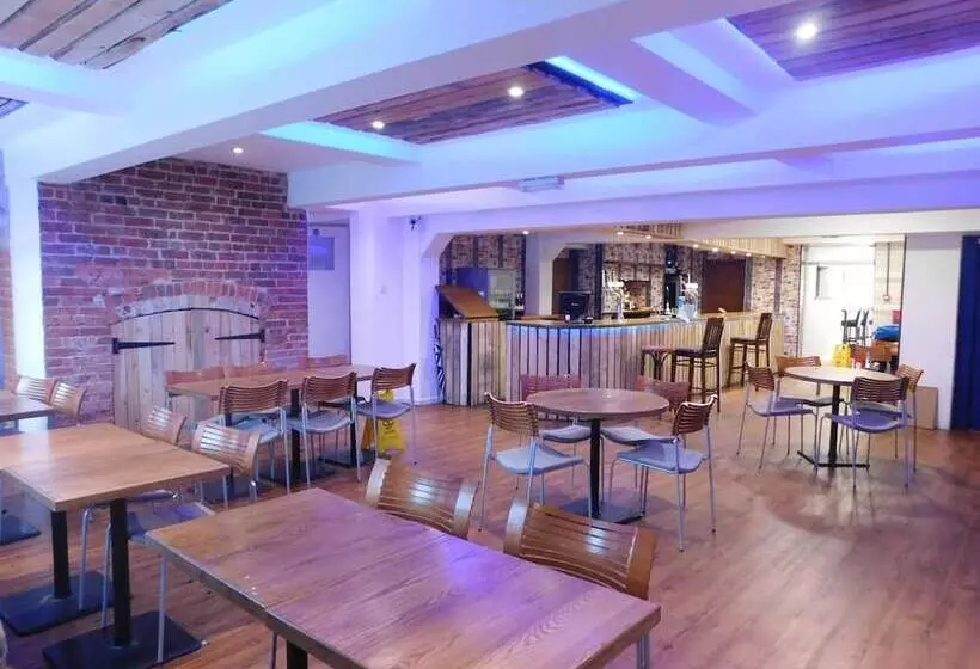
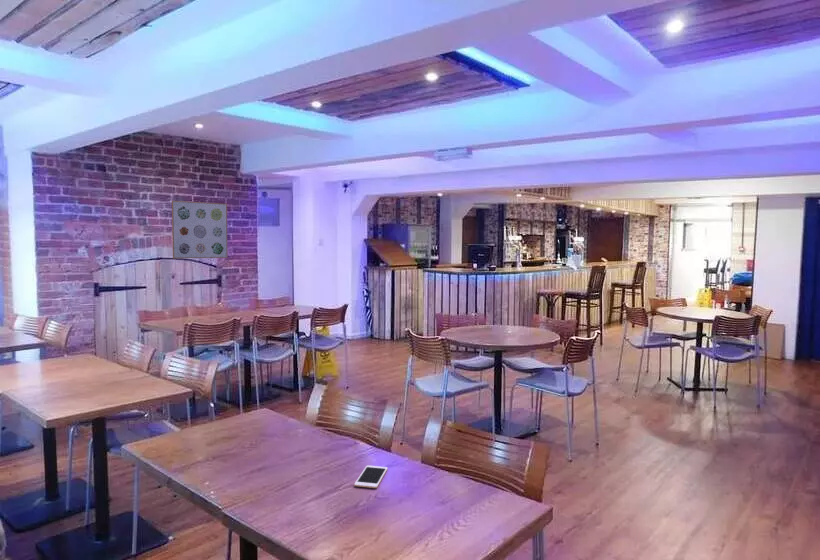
+ wall art (200, 230)
+ cell phone (371, 476)
